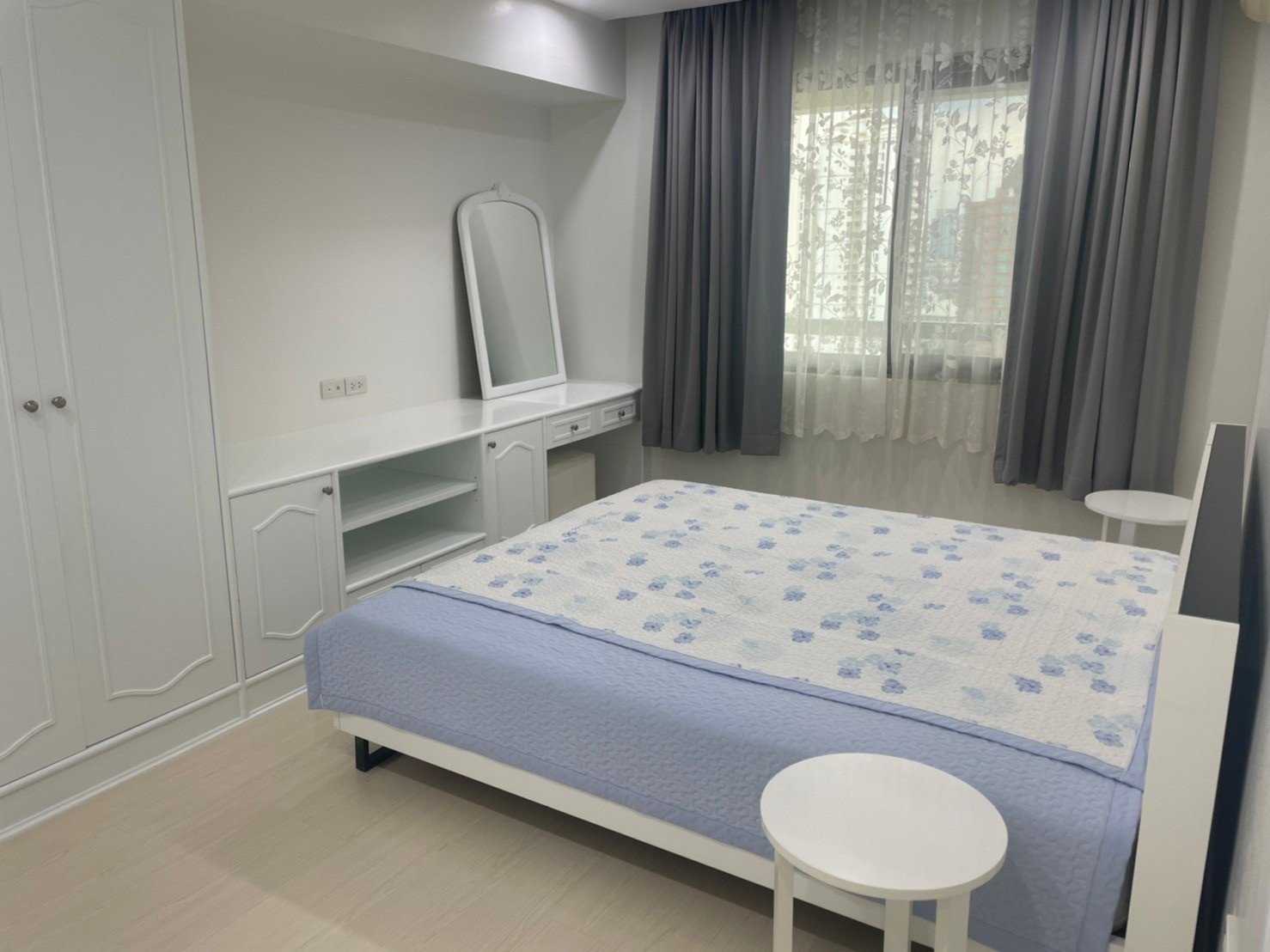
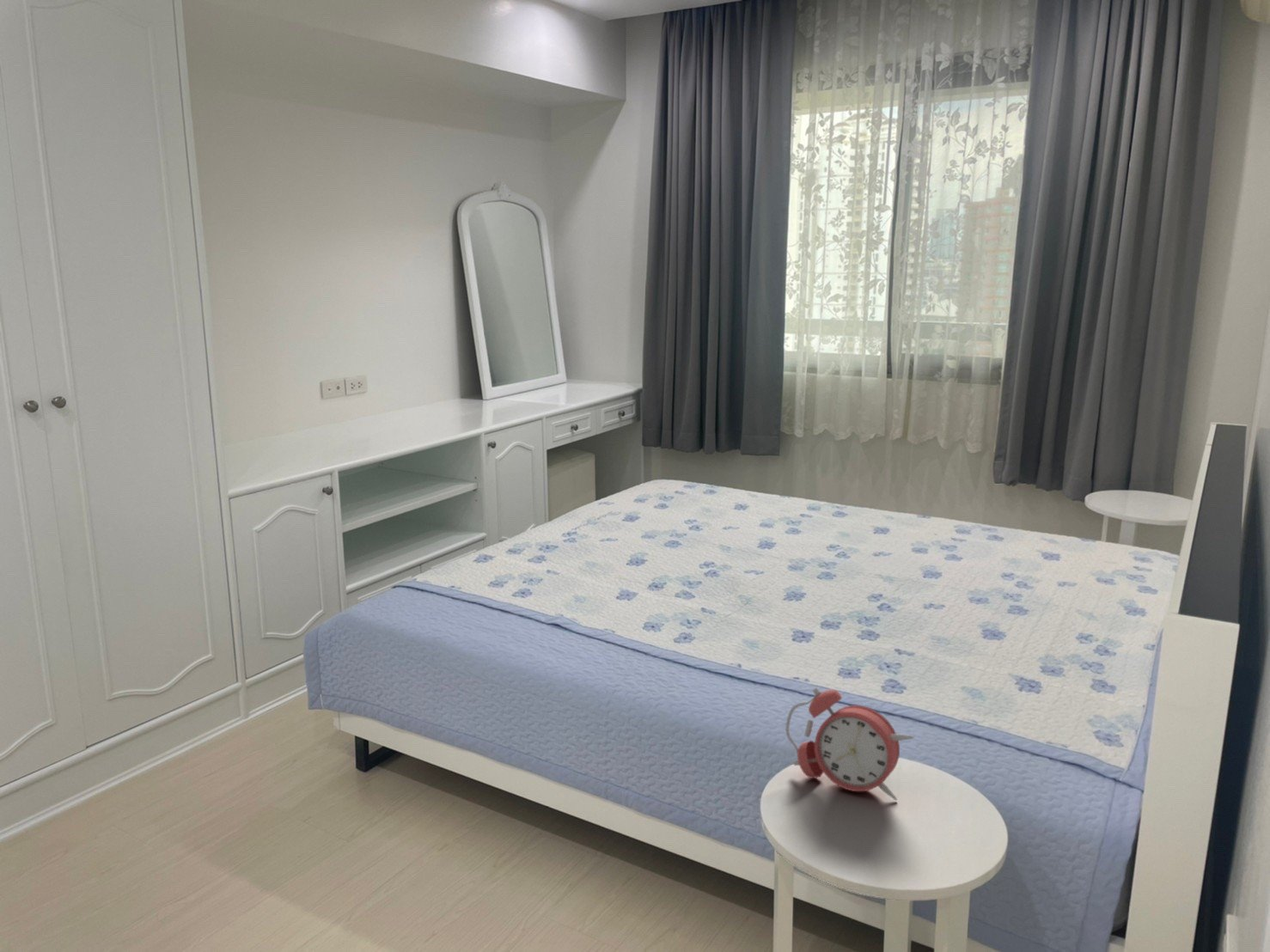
+ alarm clock (846, 740)
